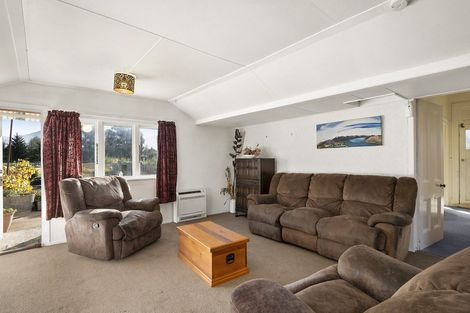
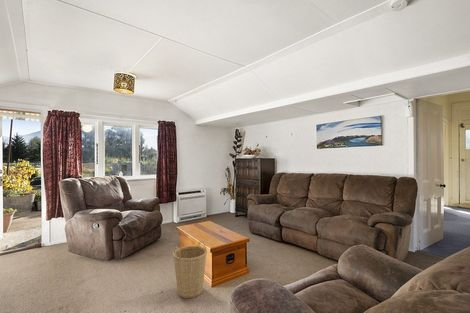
+ basket (190, 267)
